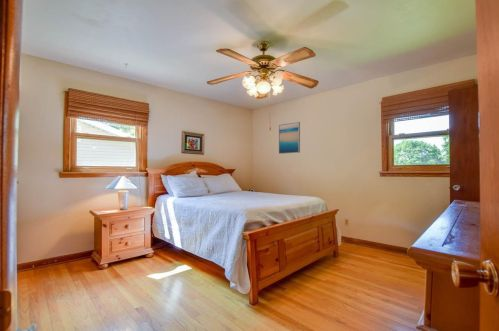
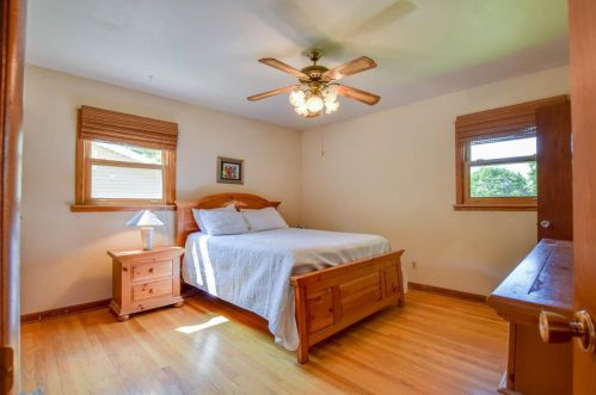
- wall art (289, 138)
